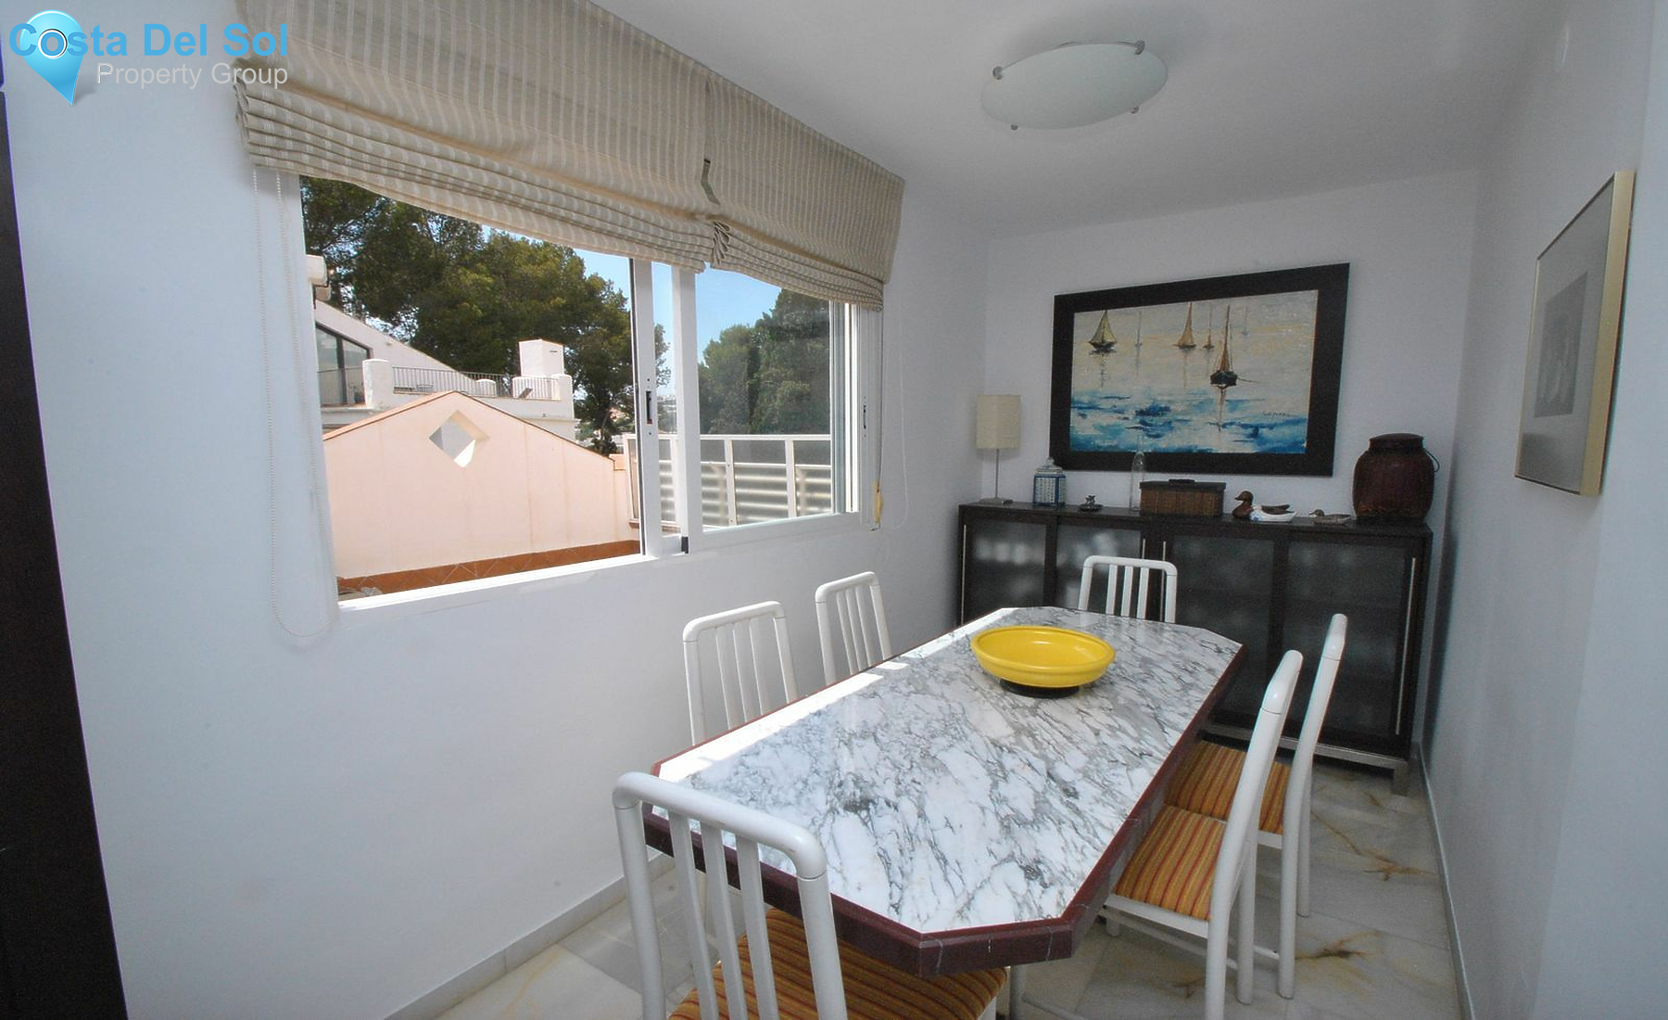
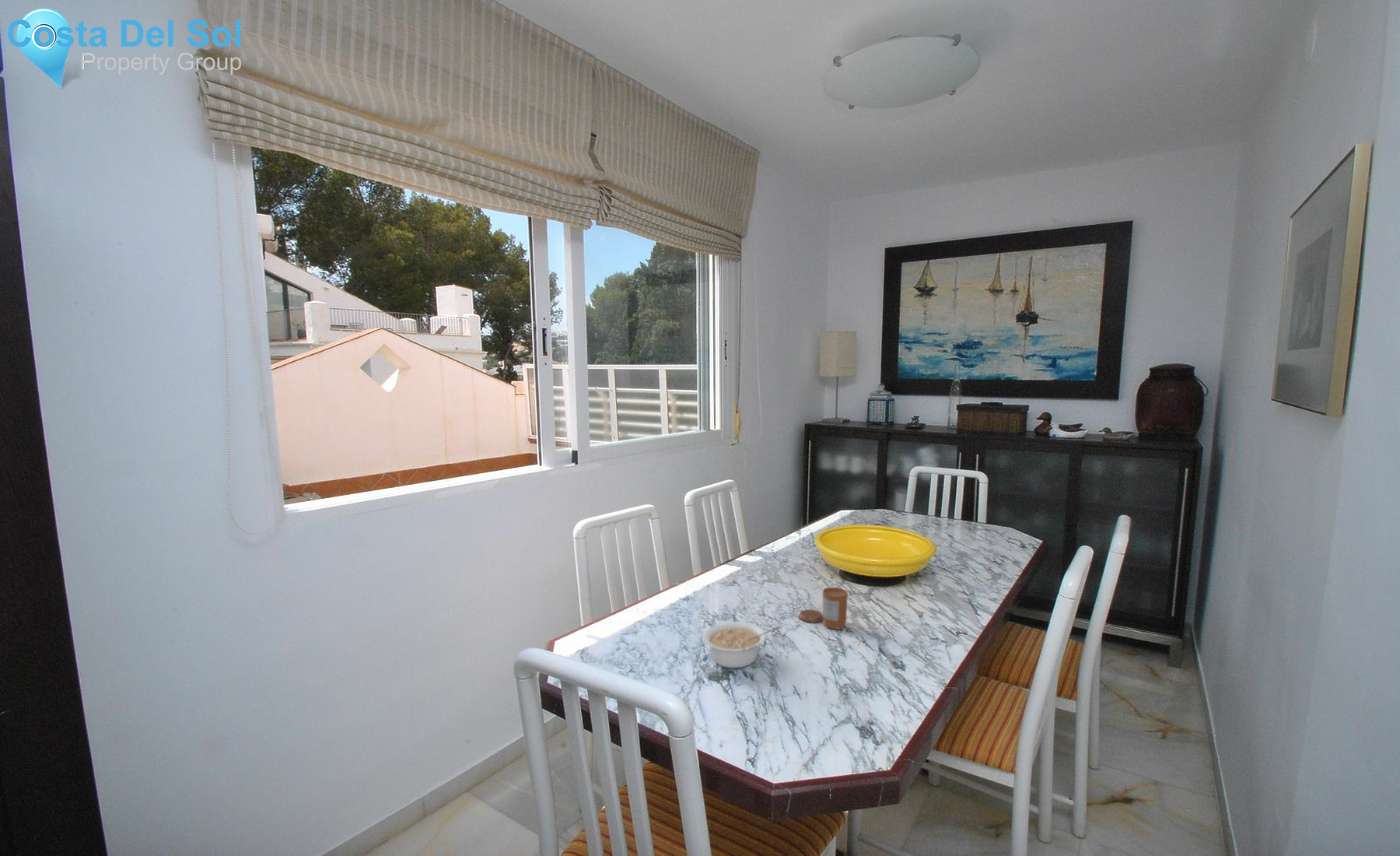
+ candle (823, 605)
+ legume (737, 643)
